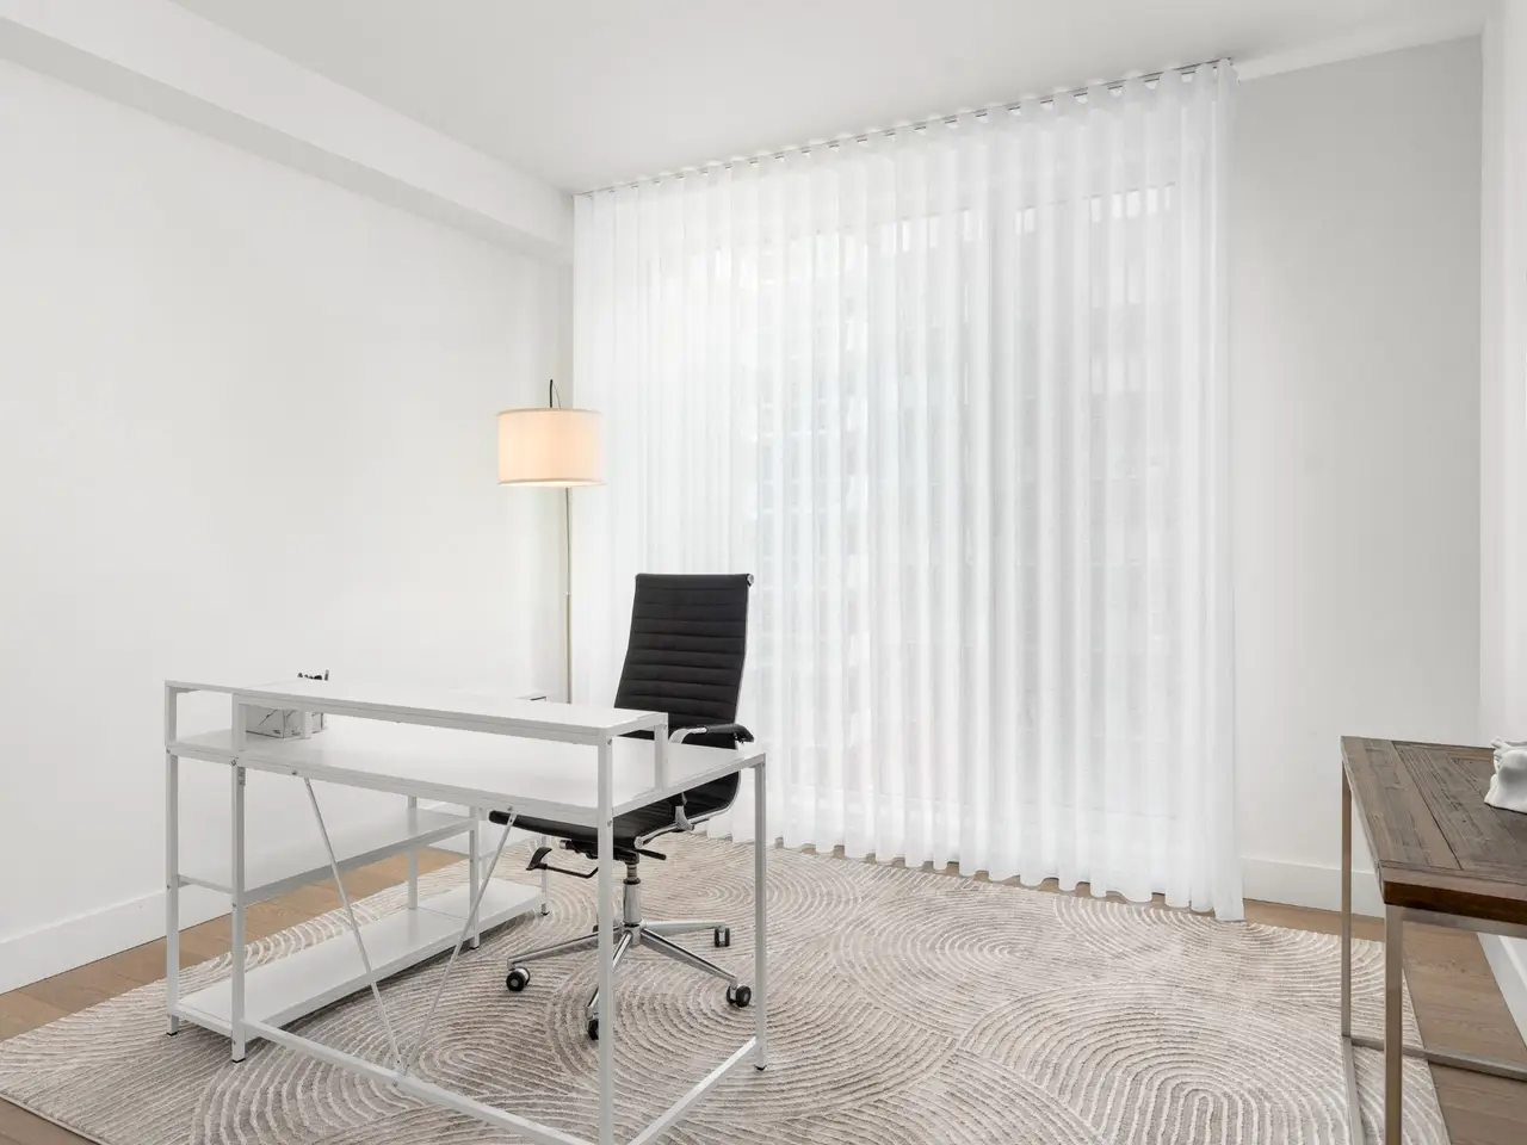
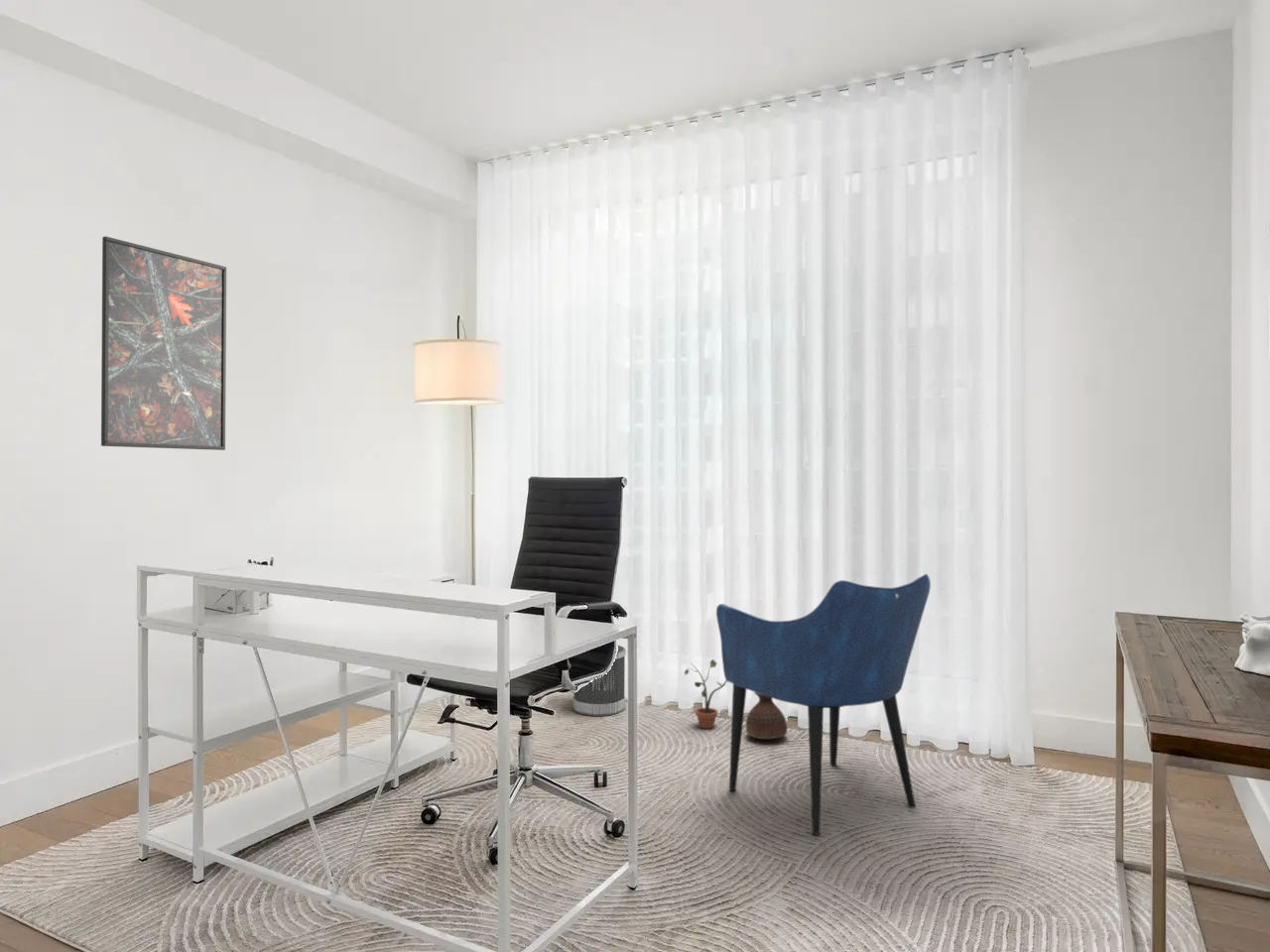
+ wastebasket (599, 678)
+ ceramic jug (768, 710)
+ armchair (833, 685)
+ potted plant (714, 689)
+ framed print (168, 350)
